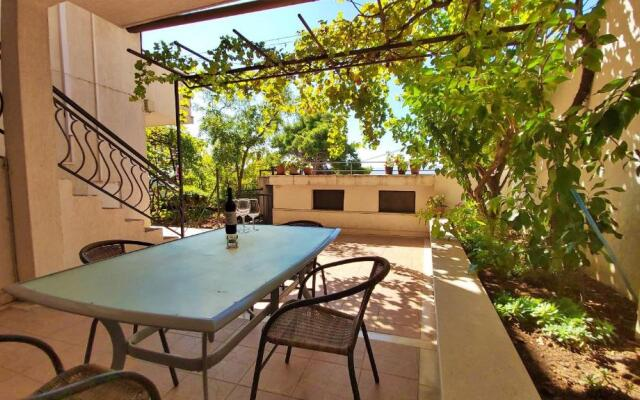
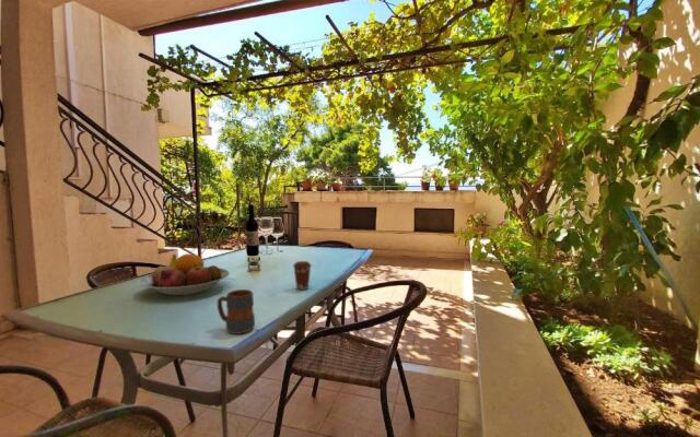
+ coffee cup (302, 275)
+ fruit bowl (186, 272)
+ mug (235, 310)
